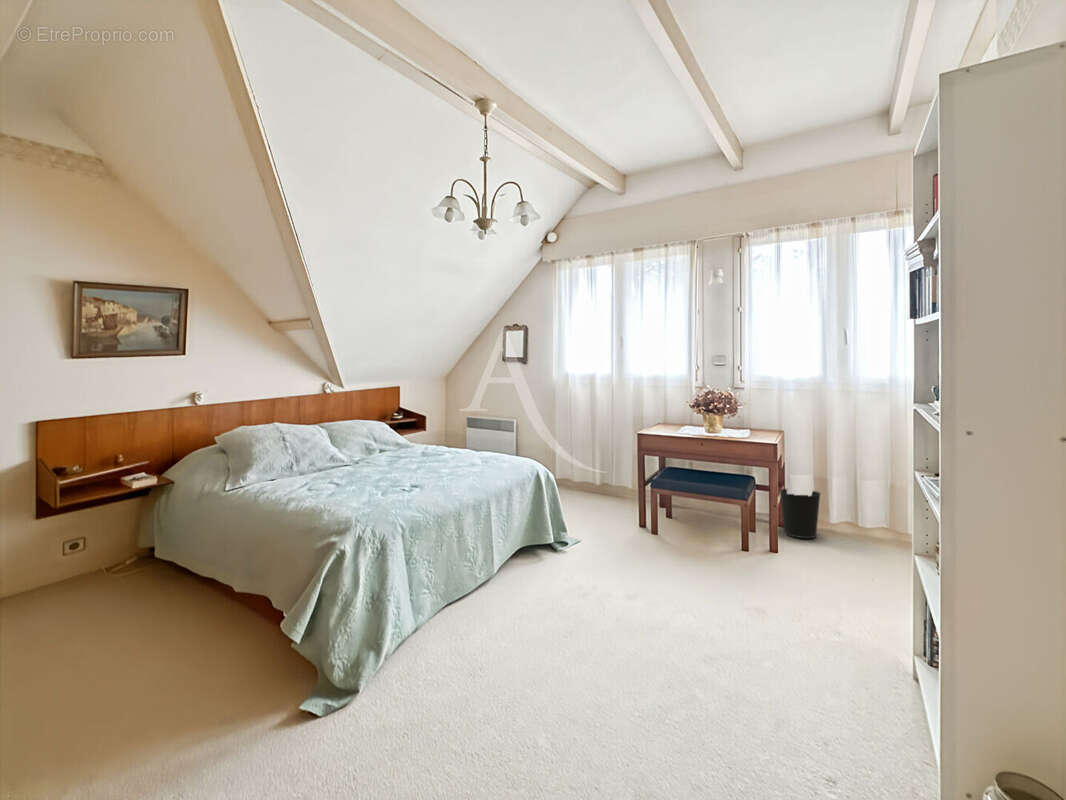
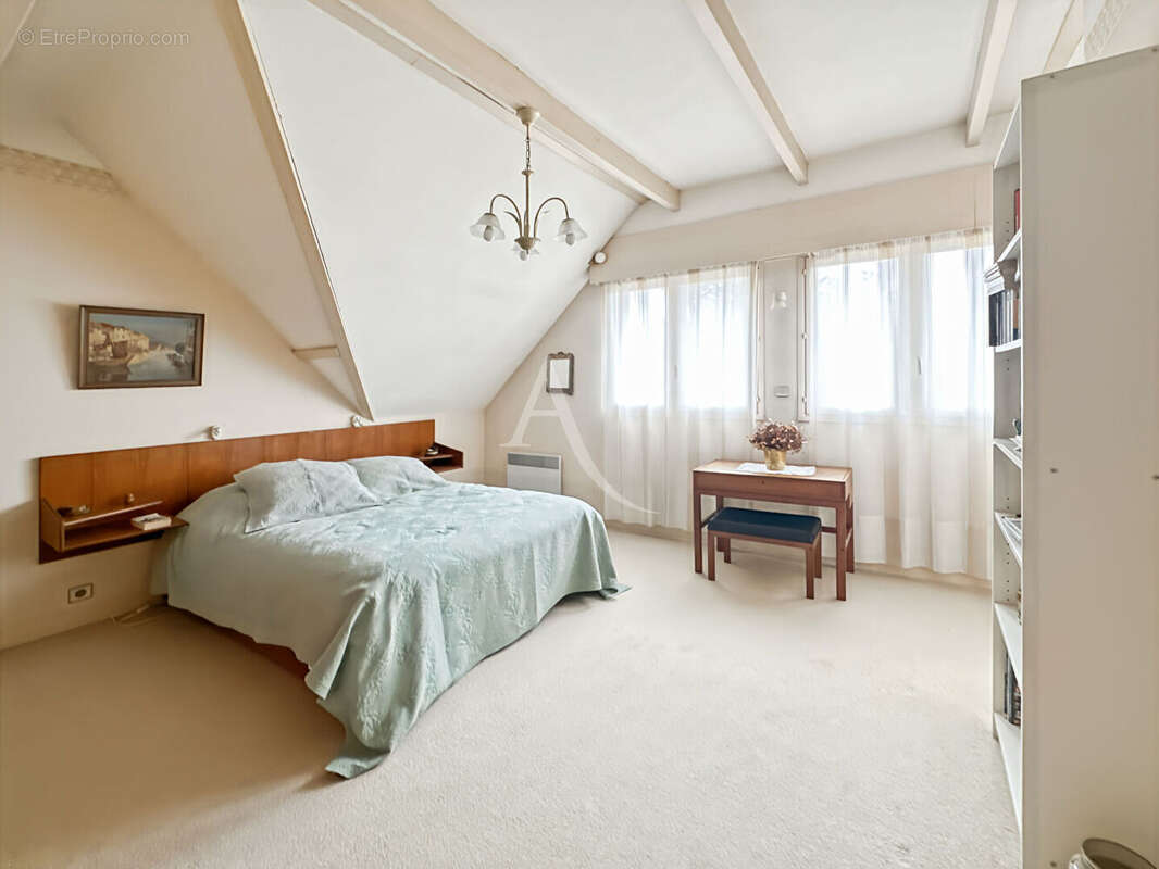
- wastebasket (799, 513)
